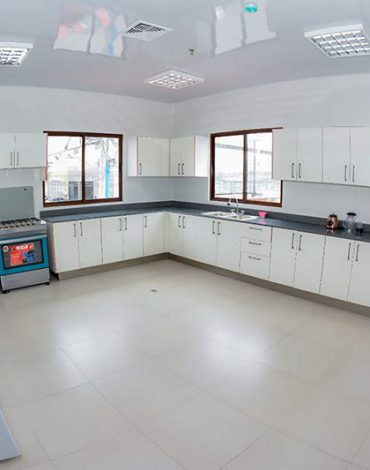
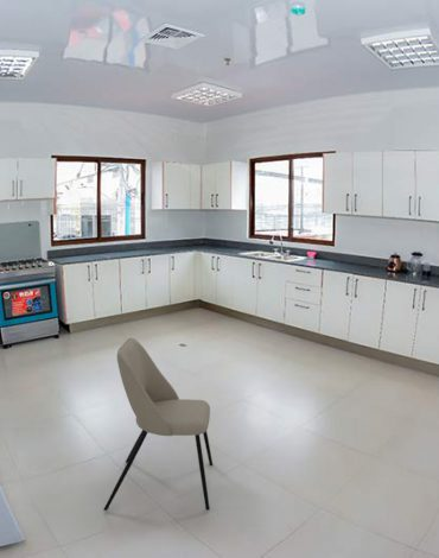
+ dining chair (161, 416)
